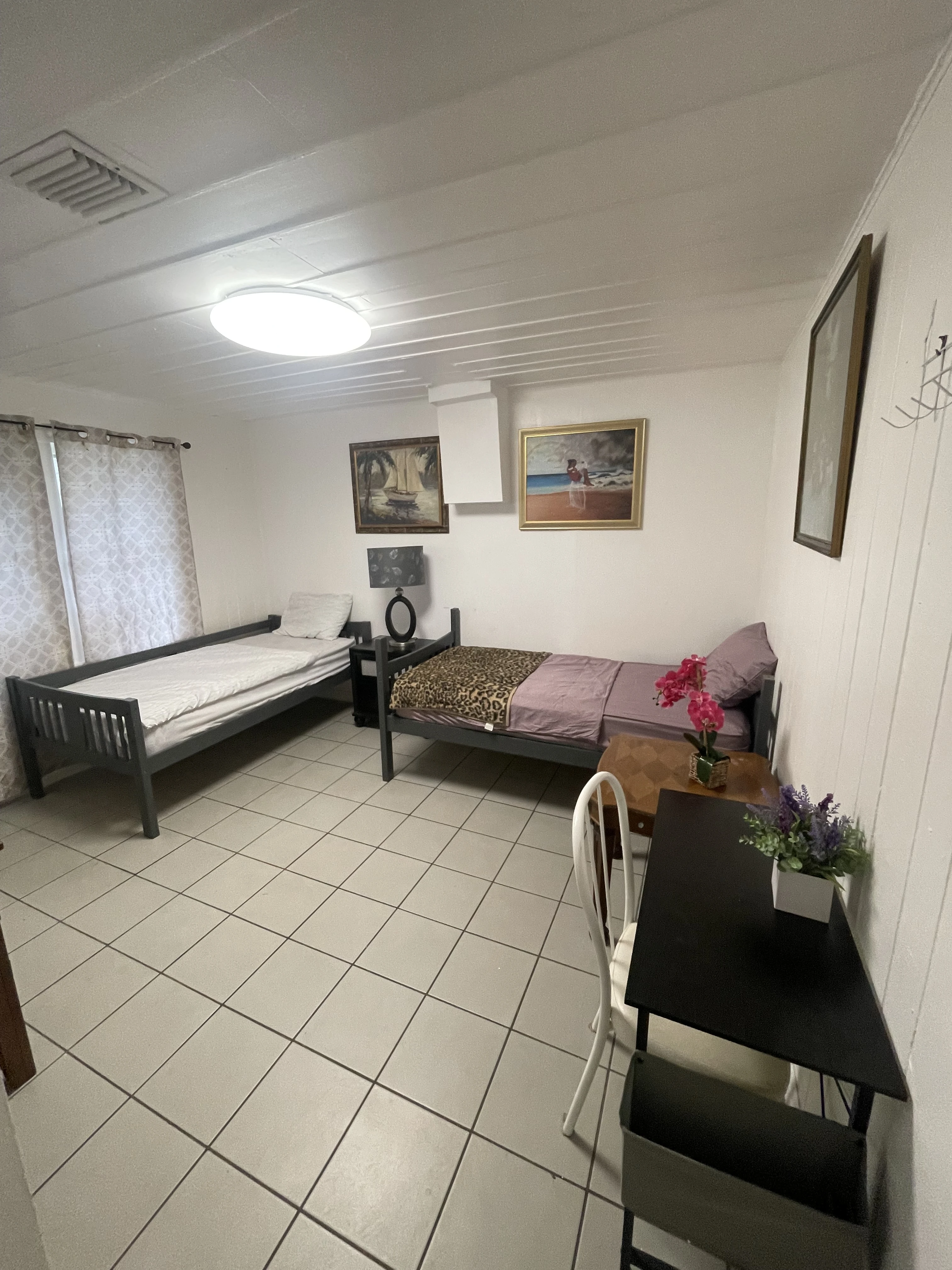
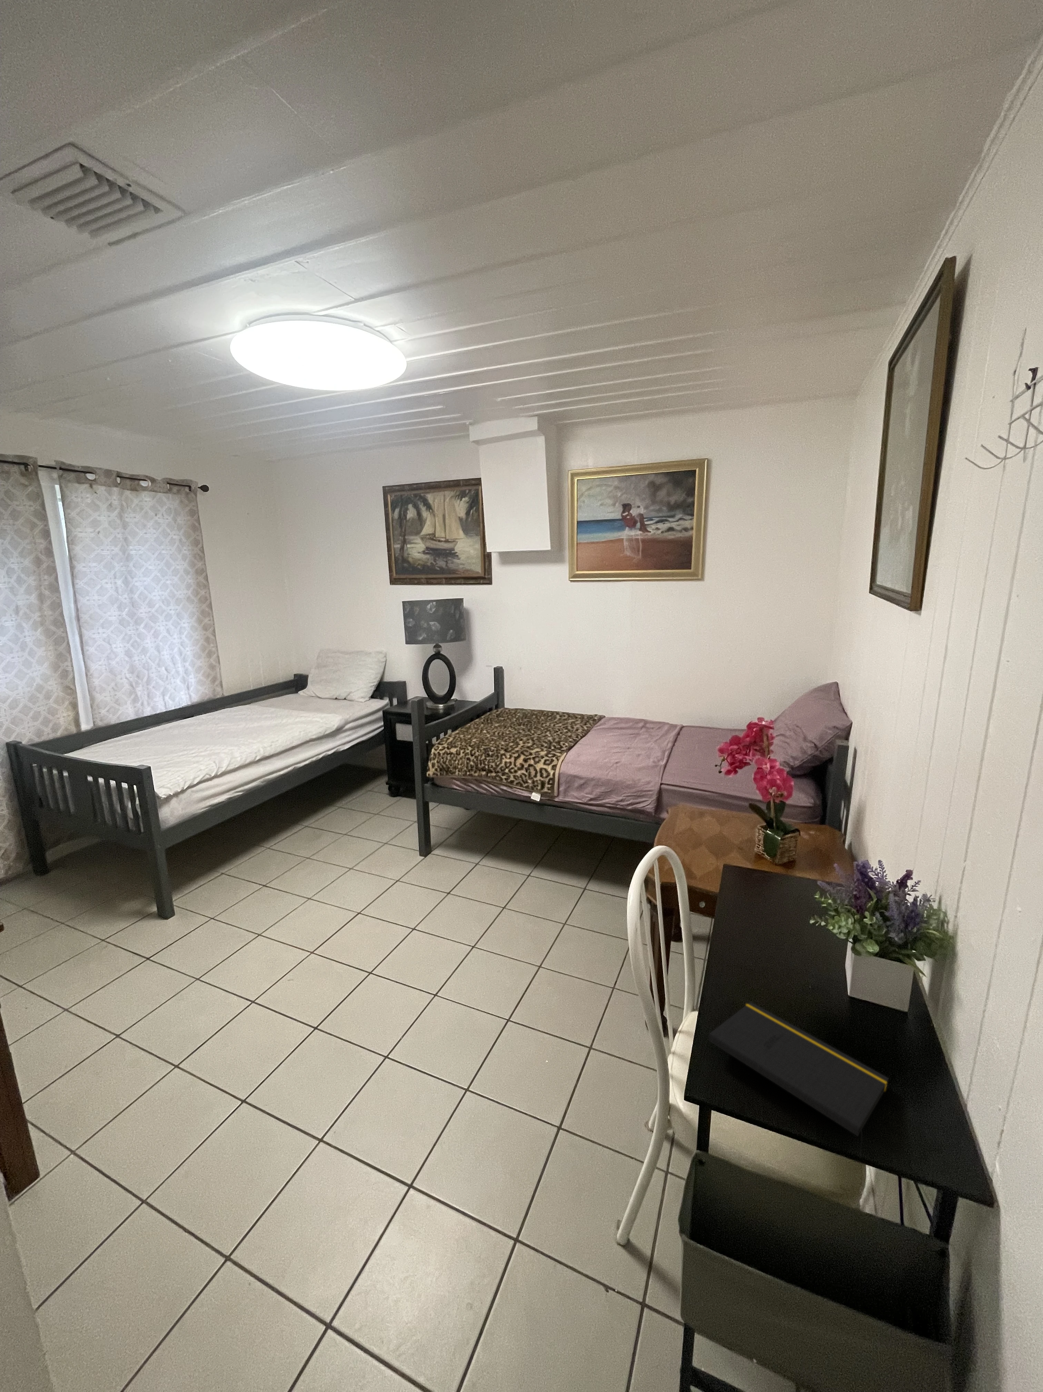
+ notepad (795, 1059)
